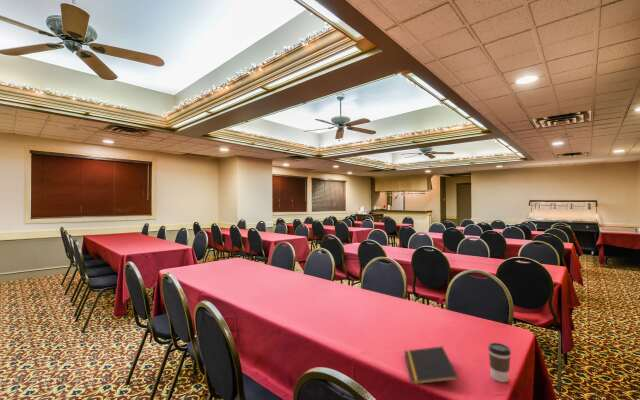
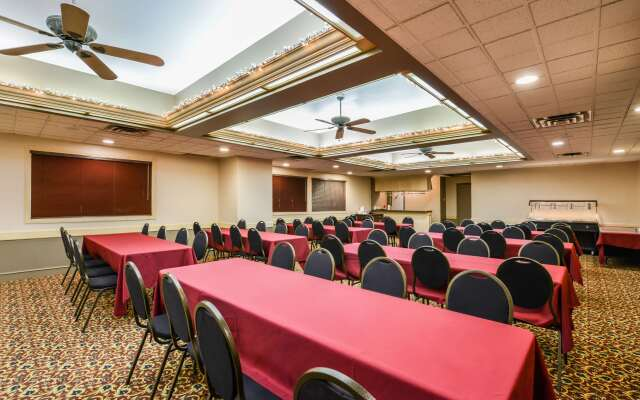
- notepad (428, 363)
- coffee cup (499, 362)
